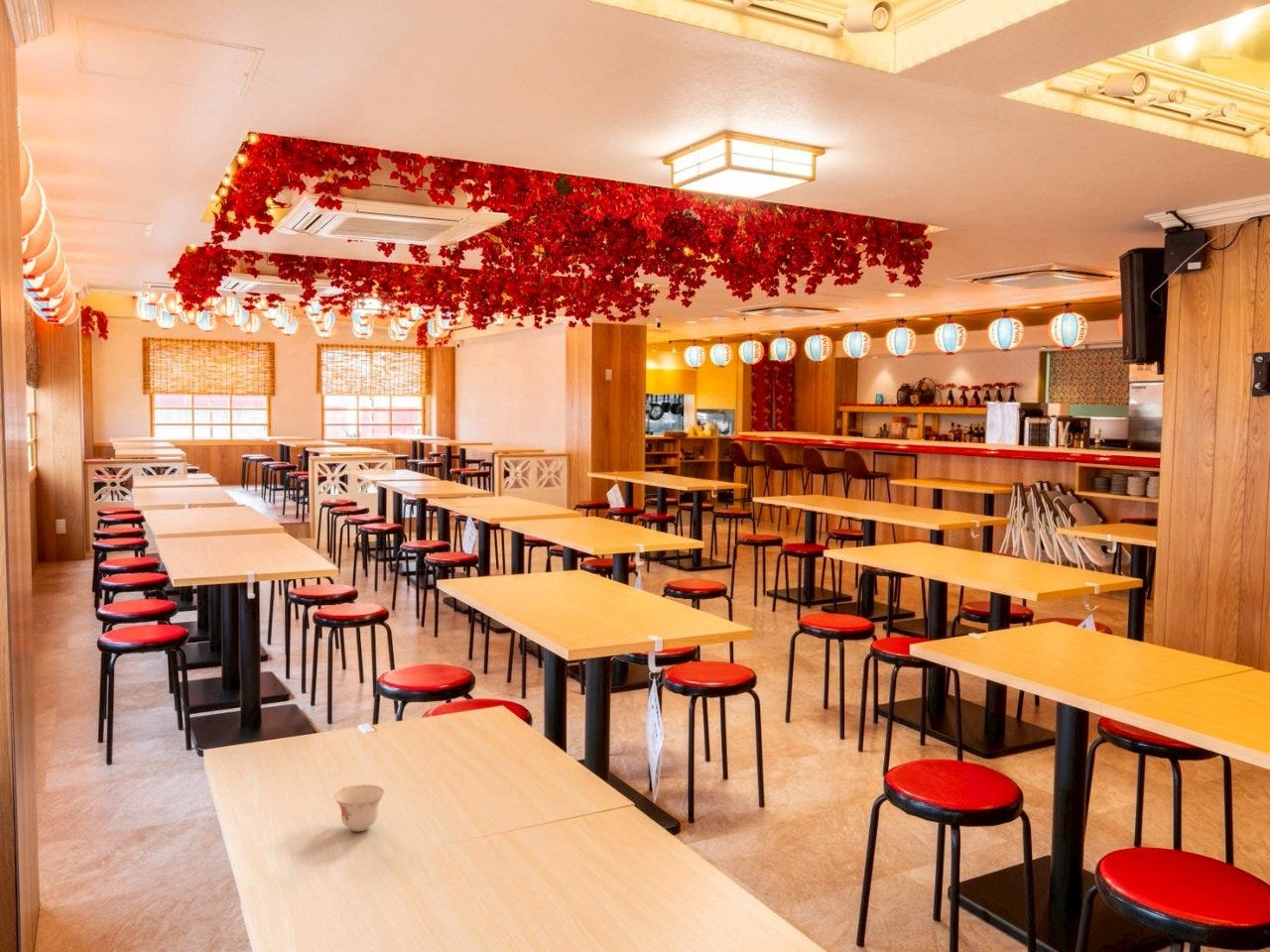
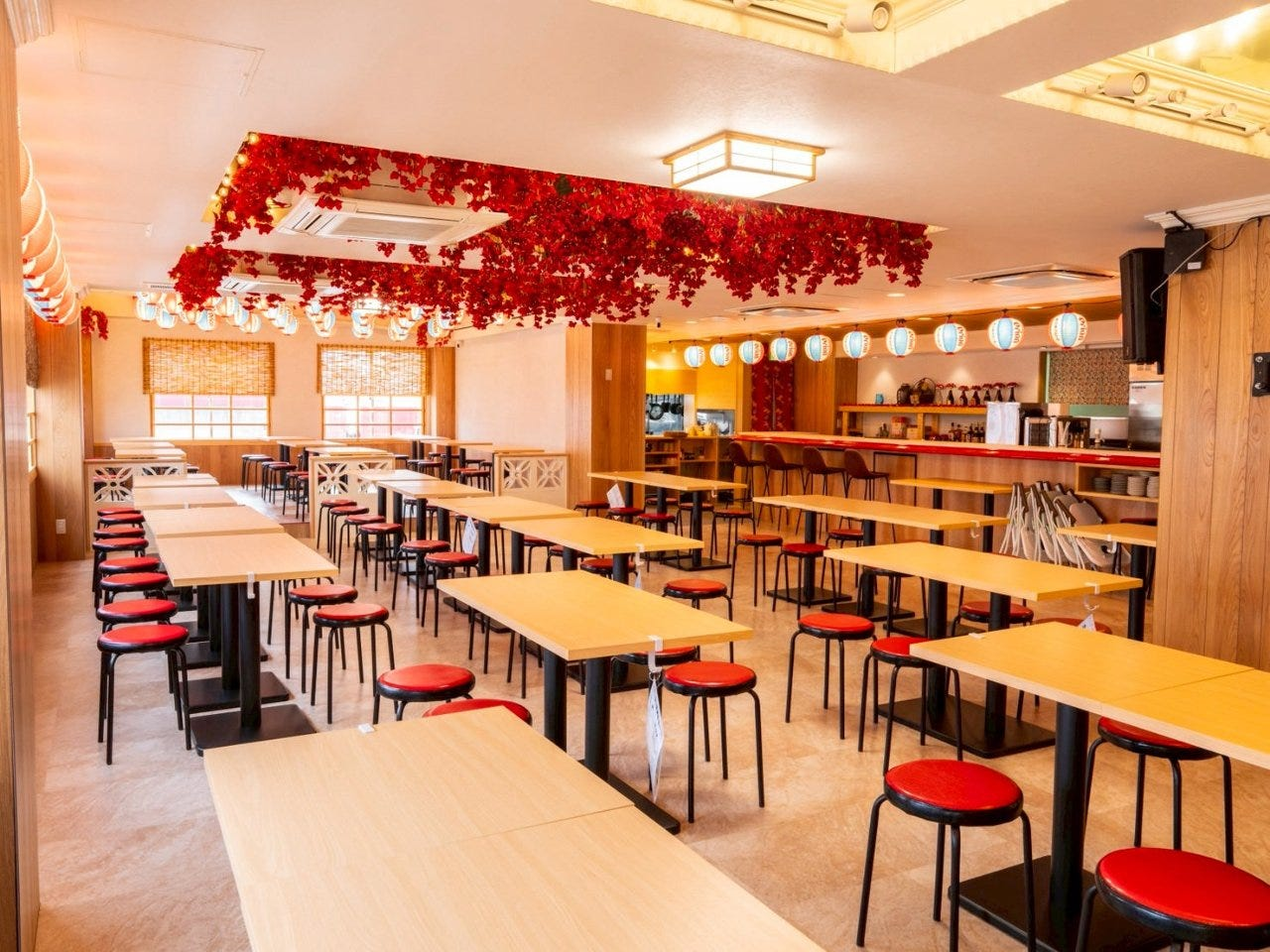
- teacup (357, 809)
